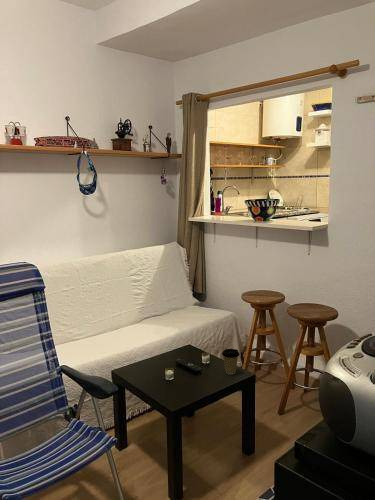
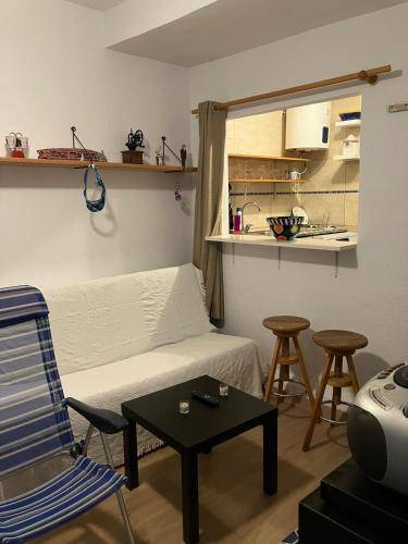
- coffee cup (230, 361)
